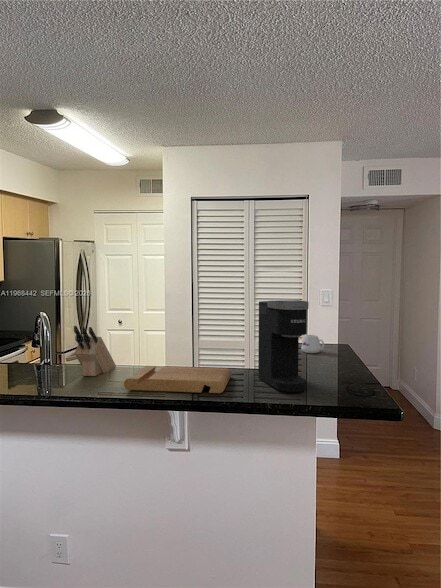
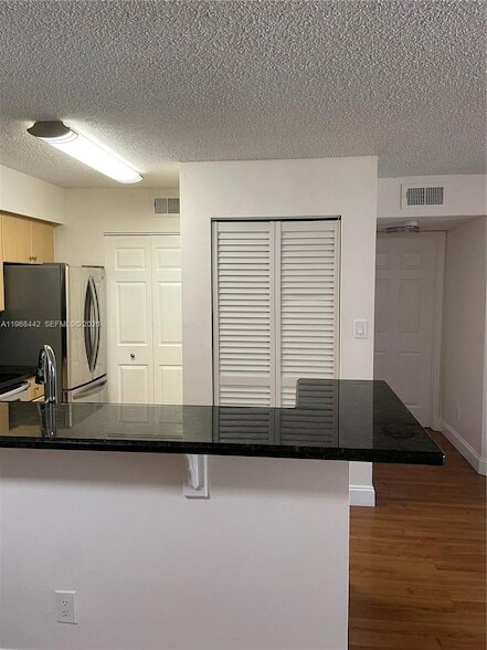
- knife block (94, 348)
- mug (313, 344)
- coffee maker (281, 341)
- cutting board (180, 378)
